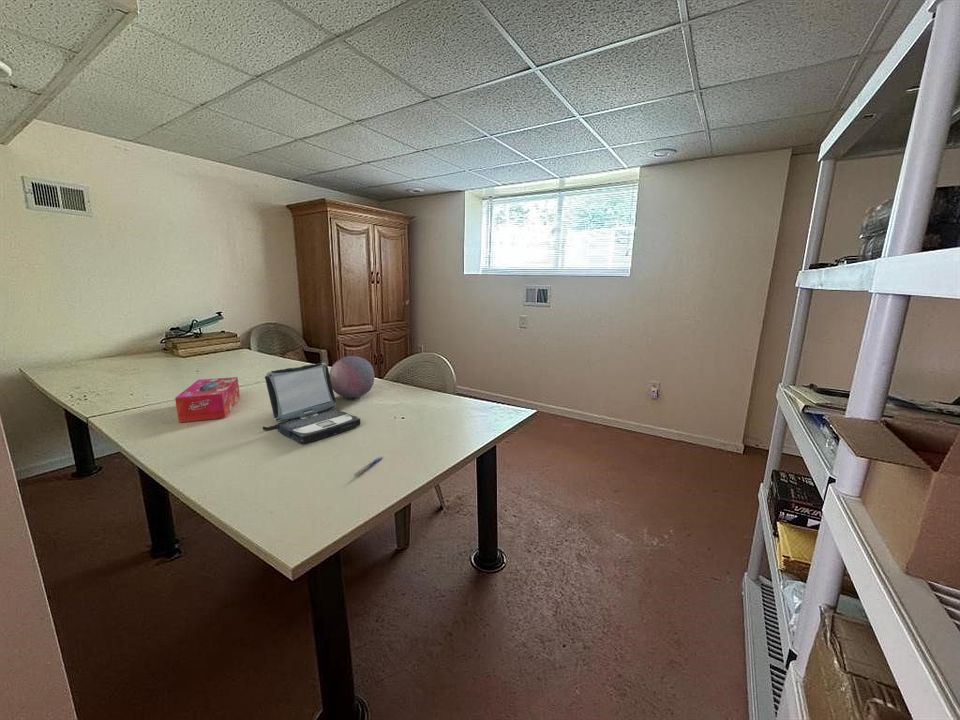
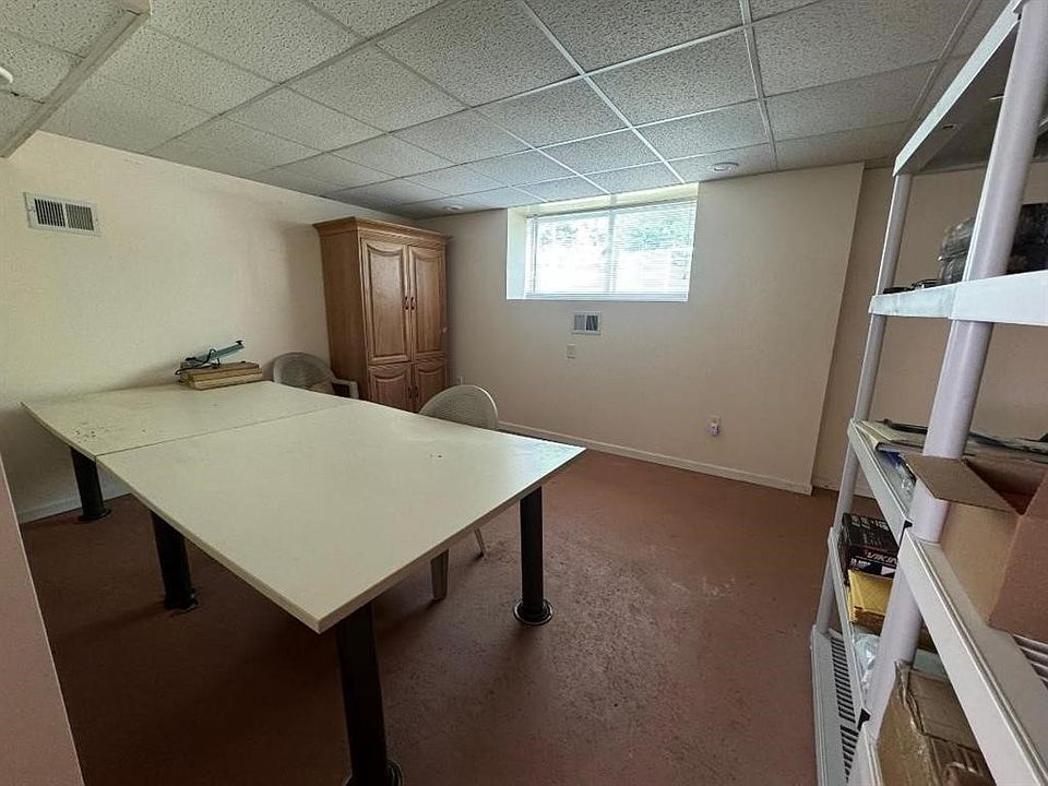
- decorative ball (352, 377)
- pen (368, 465)
- laptop (312, 399)
- tissue box (210, 397)
